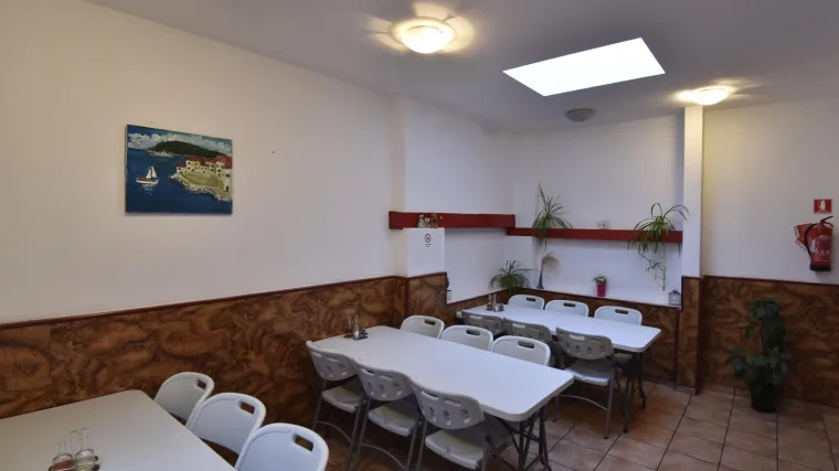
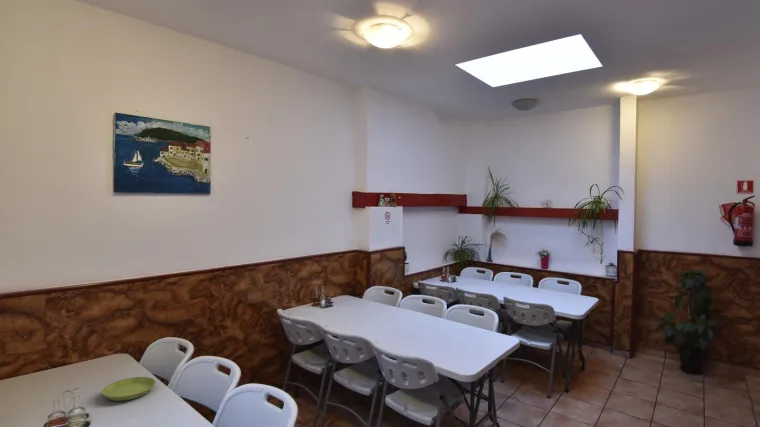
+ saucer (129, 389)
